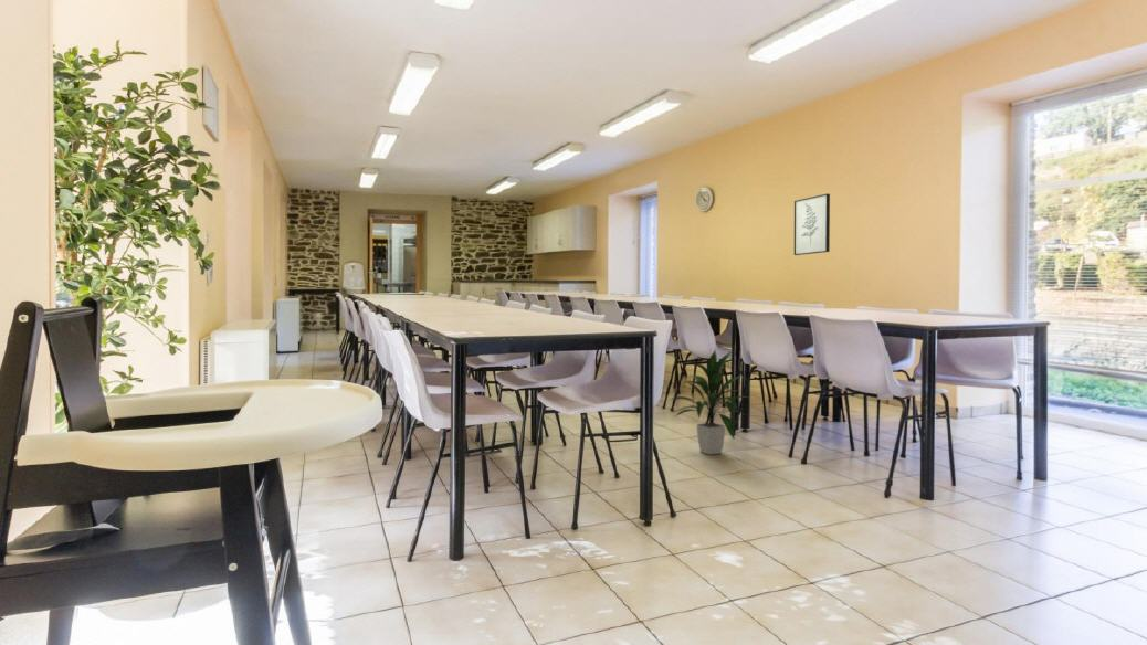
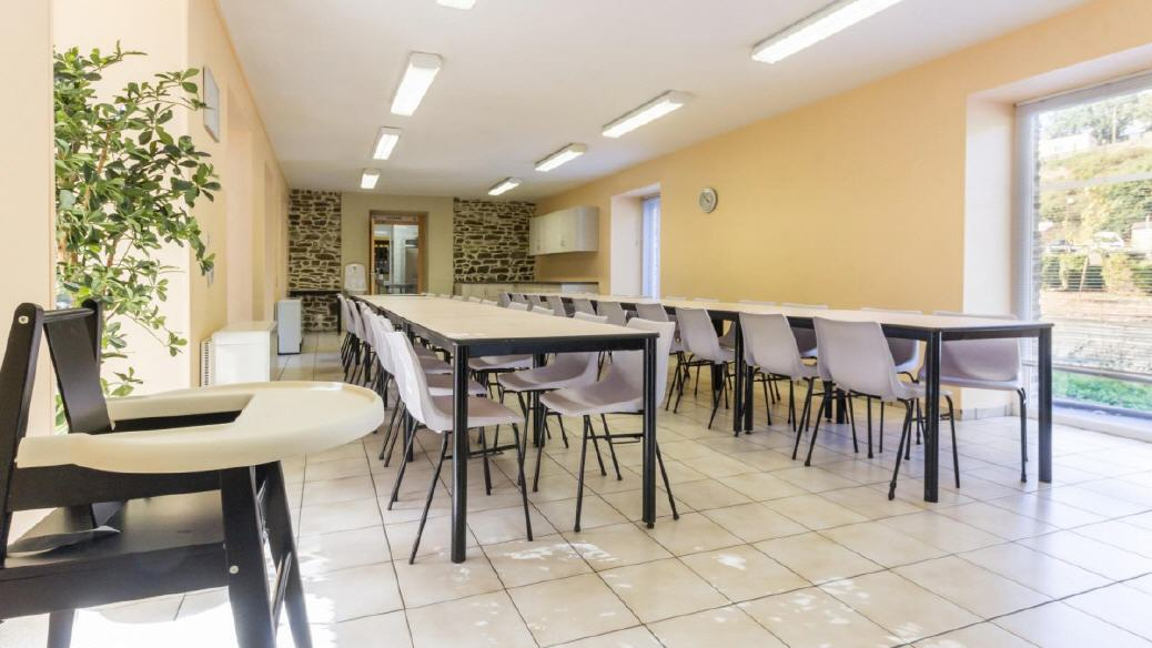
- wall art (811, 225)
- indoor plant (711, 401)
